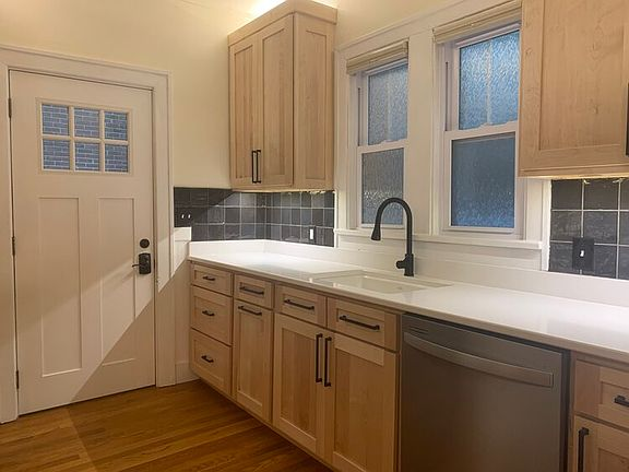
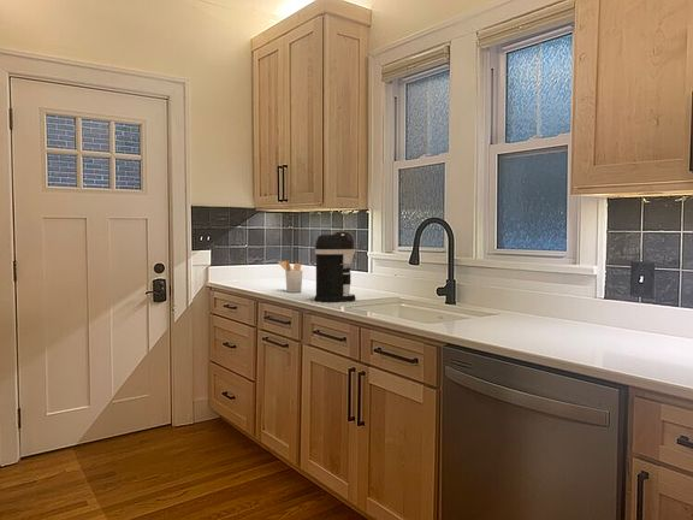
+ utensil holder (290, 276)
+ coffee maker (334, 265)
